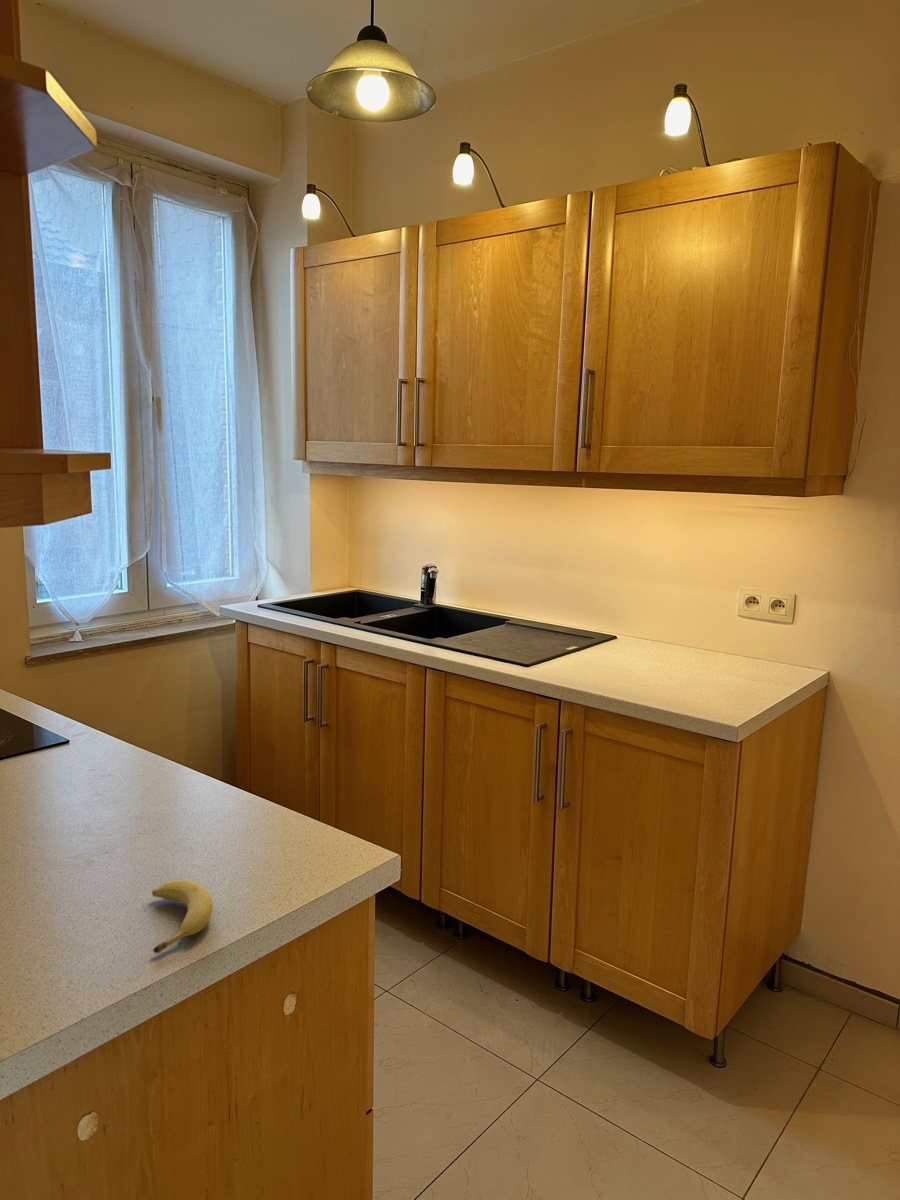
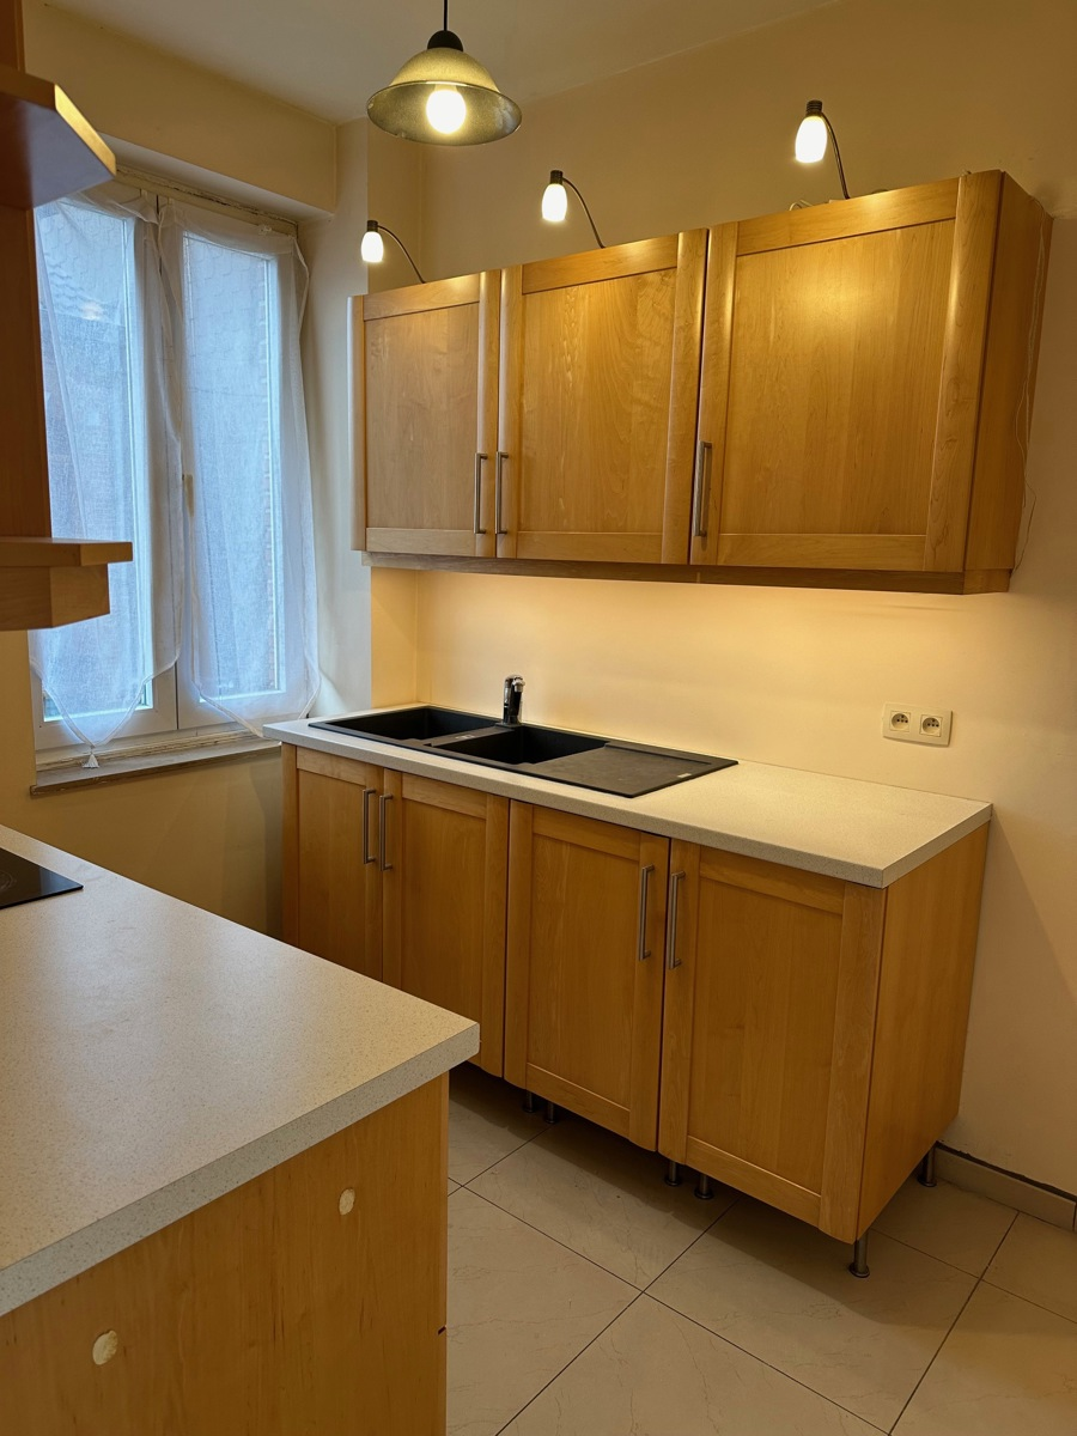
- fruit (184, 903)
